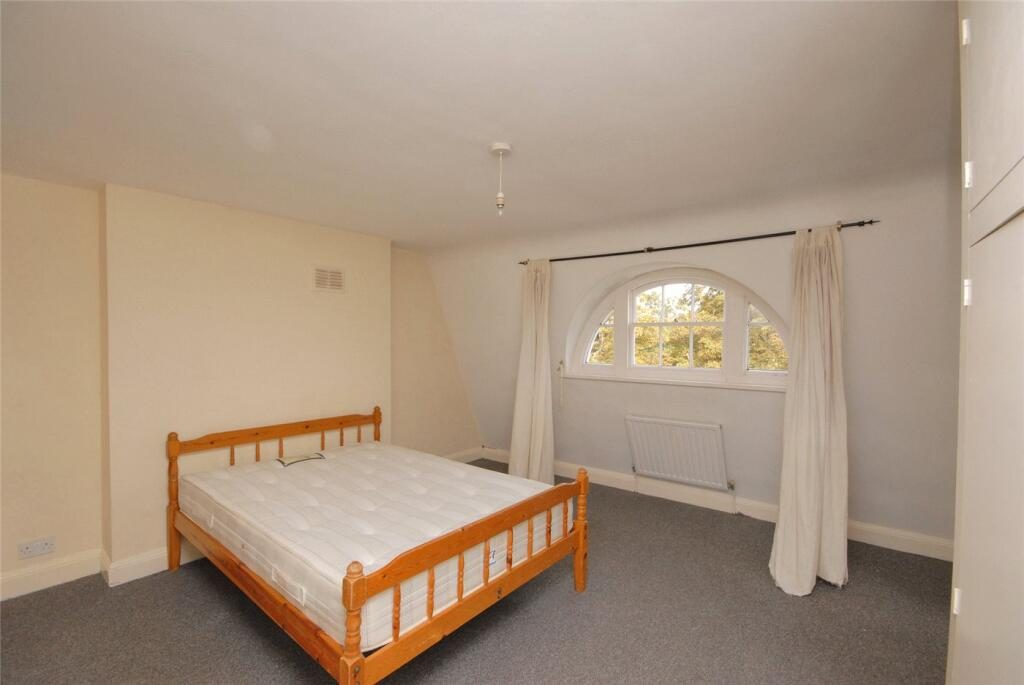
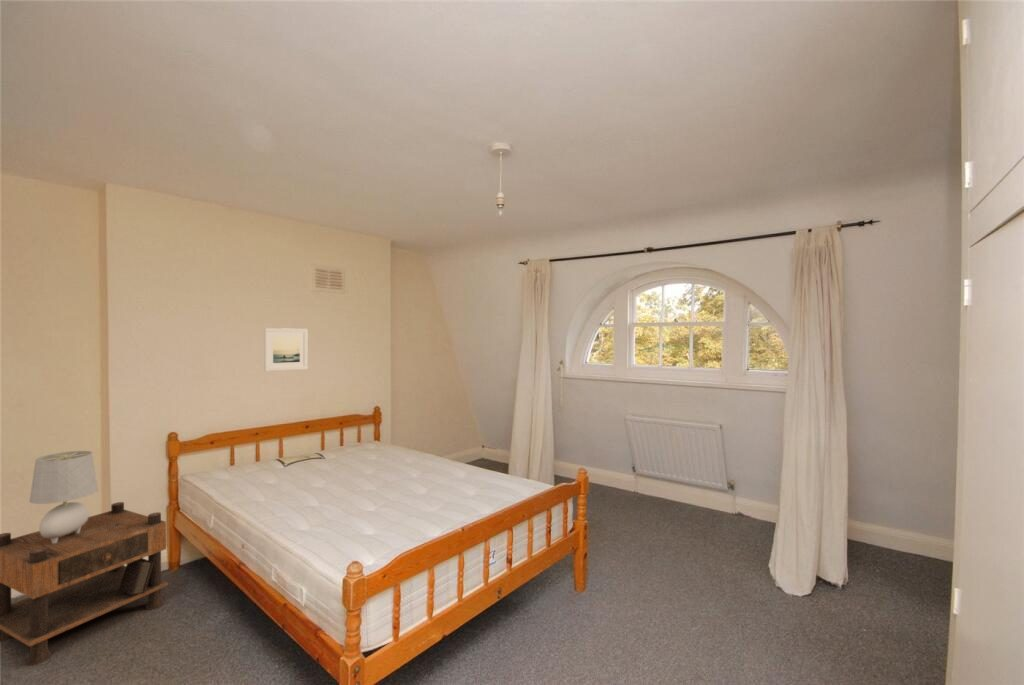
+ table lamp (64, 495)
+ nightstand (82, 571)
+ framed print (286, 349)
